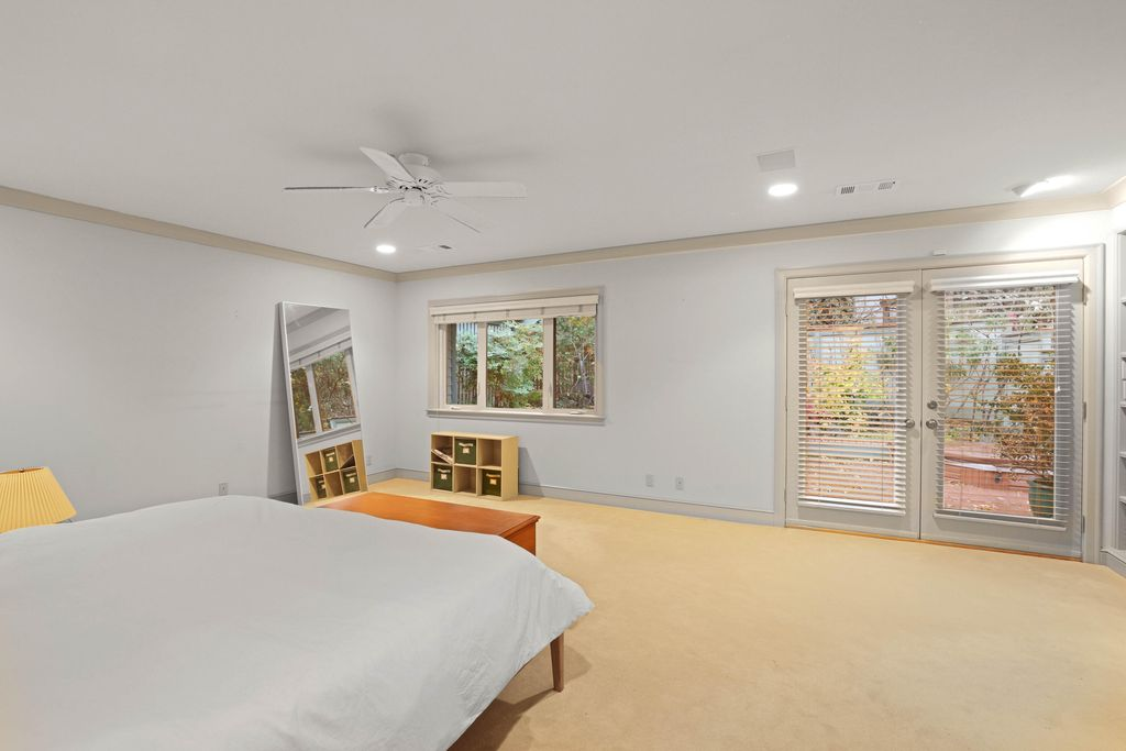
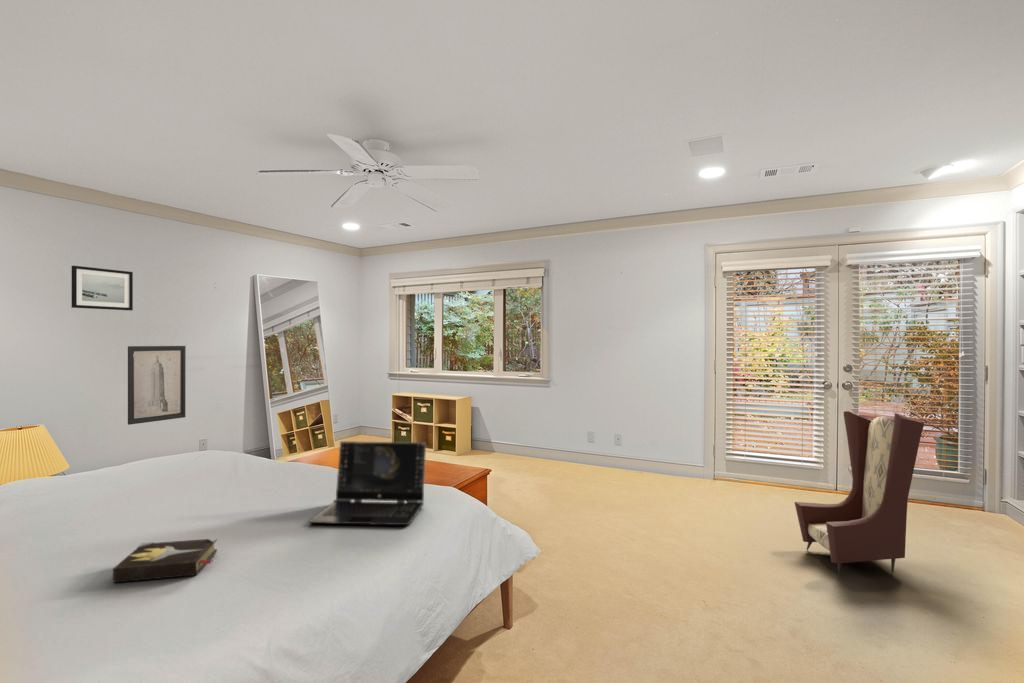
+ wall art (157, 383)
+ hardback book (168, 558)
+ armchair (853, 485)
+ wall art (103, 289)
+ laptop (371, 481)
